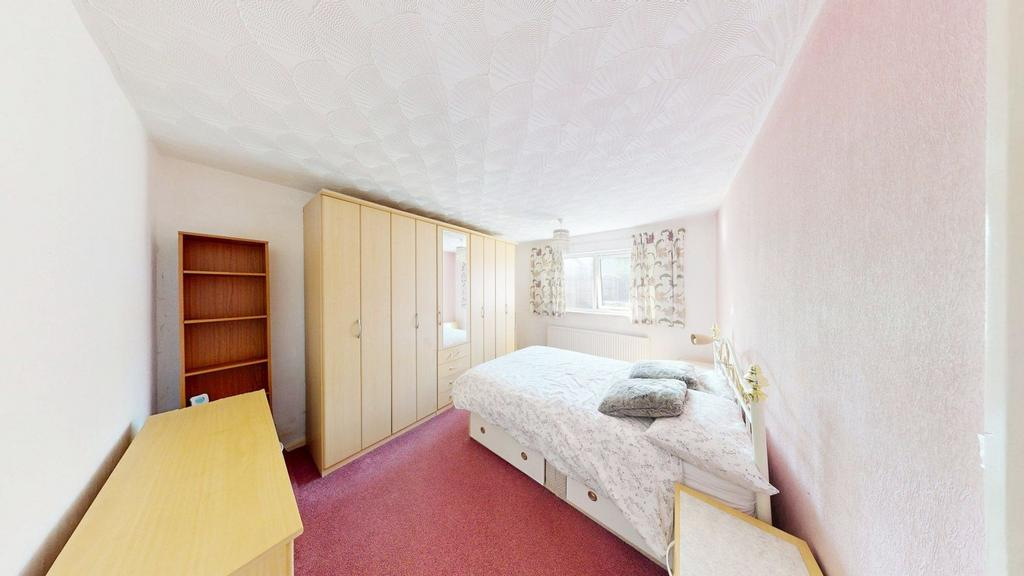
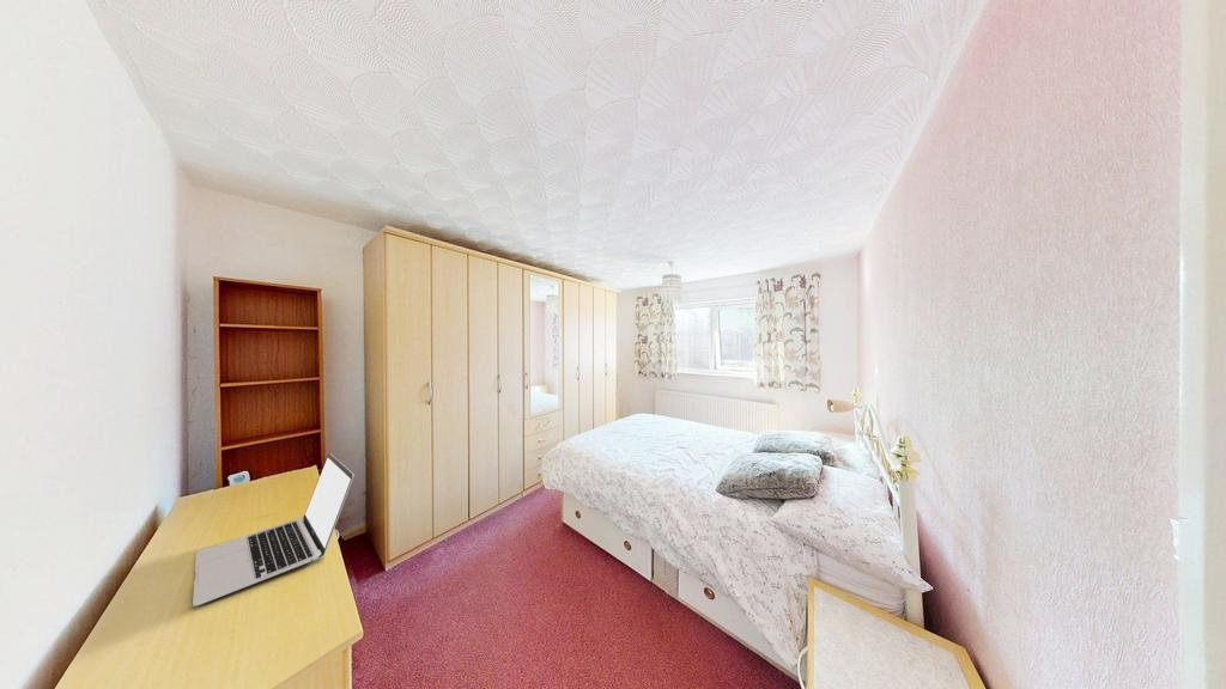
+ laptop (280, 524)
